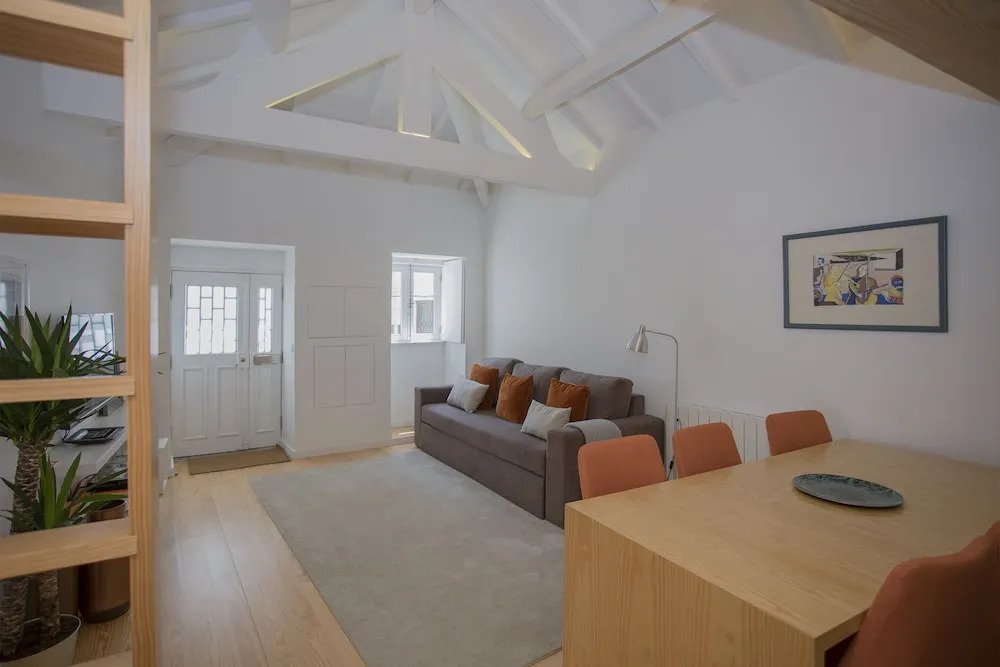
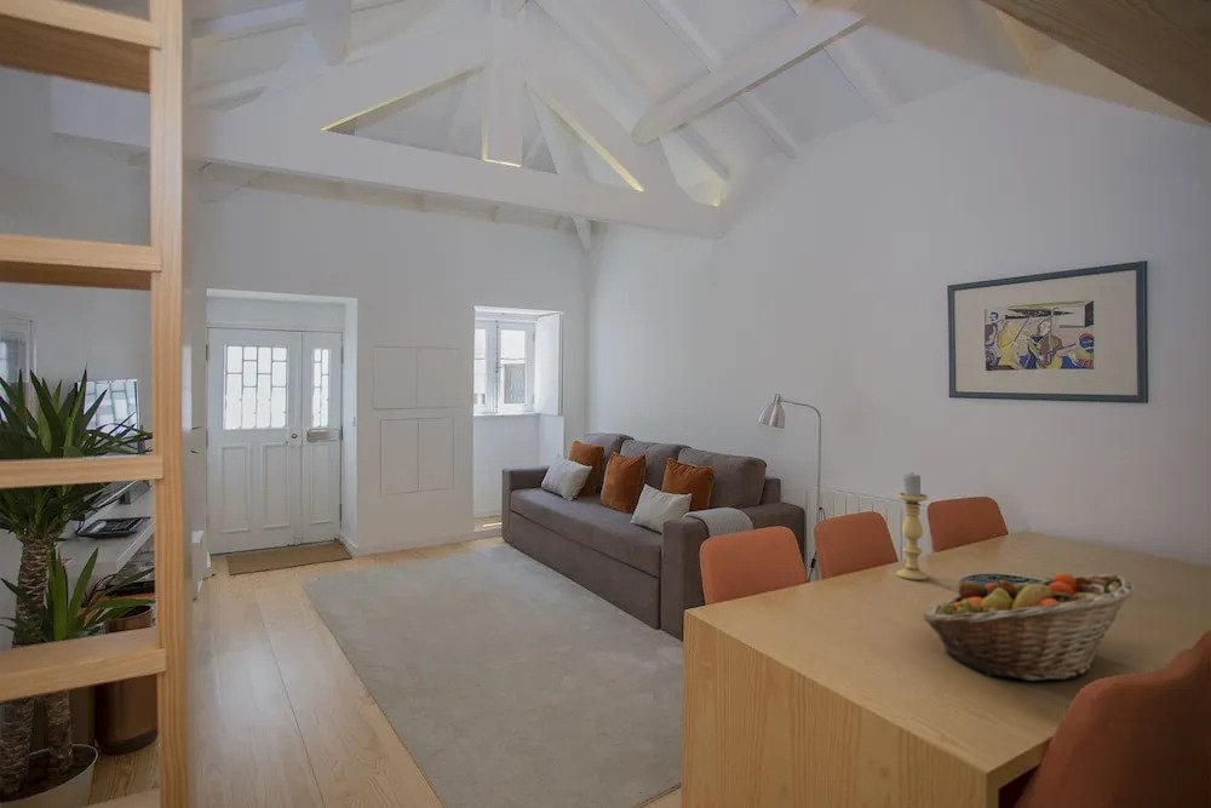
+ candle holder (912, 523)
+ fruit basket (1025, 614)
